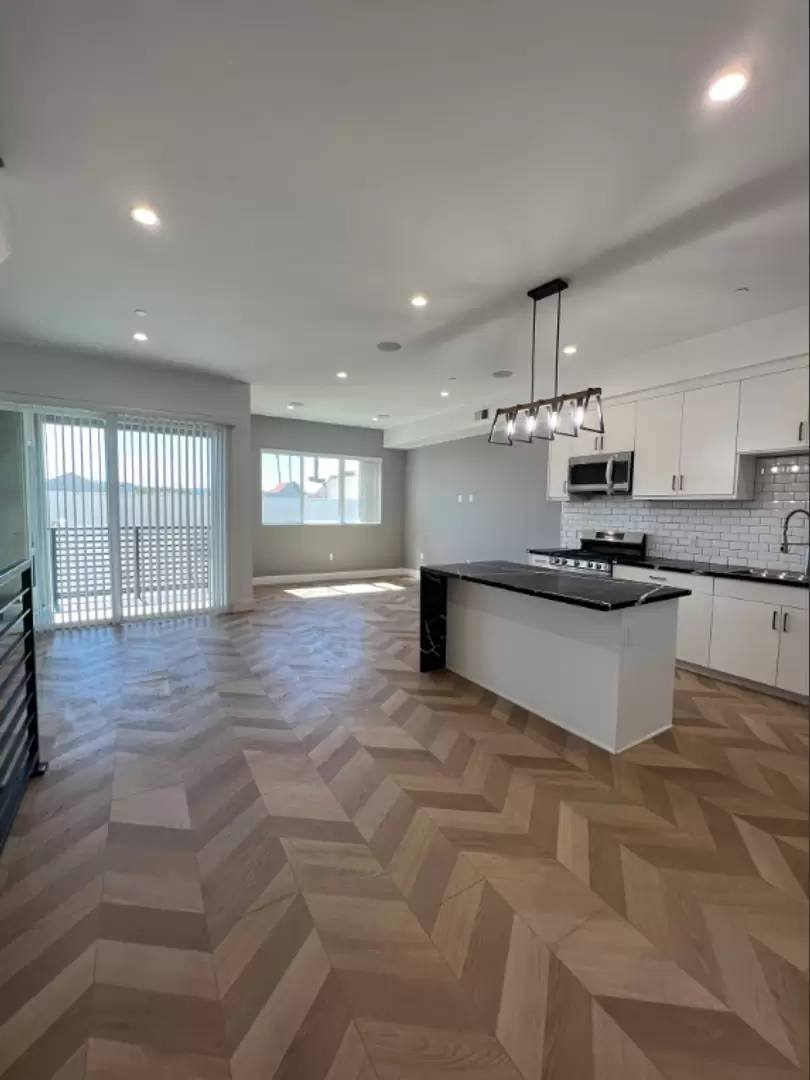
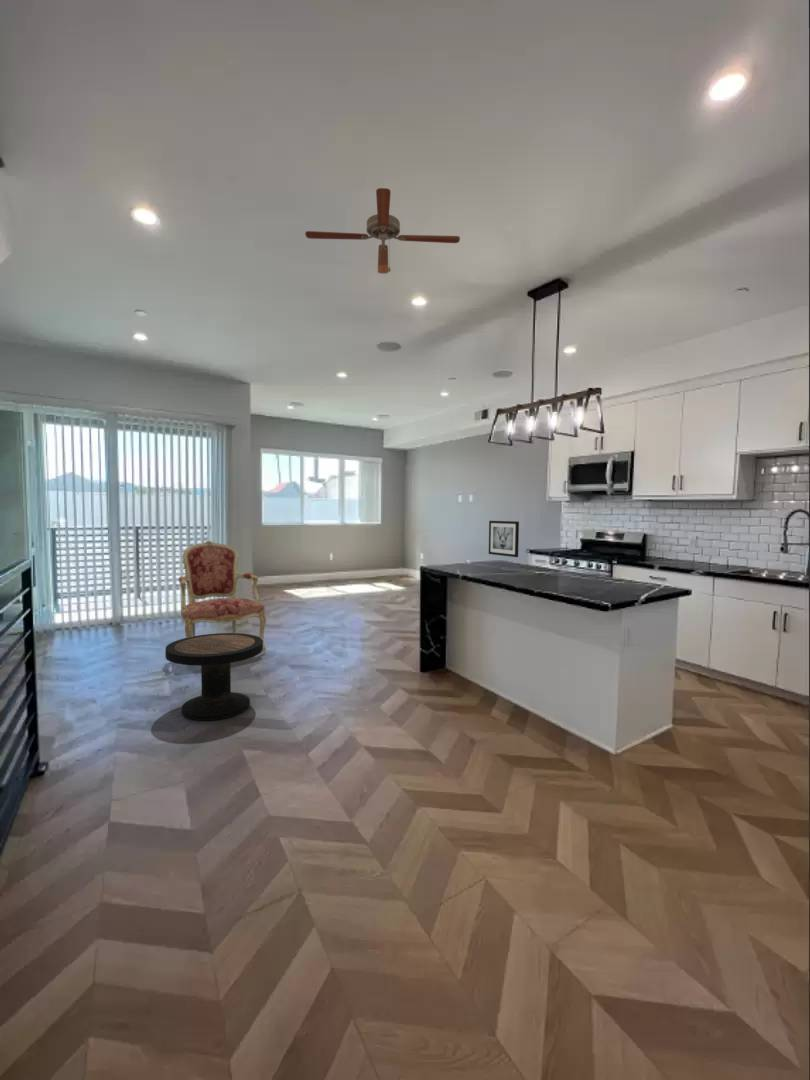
+ side table (216, 675)
+ armchair (218, 598)
+ wall art (503, 538)
+ ceiling fan (383, 236)
